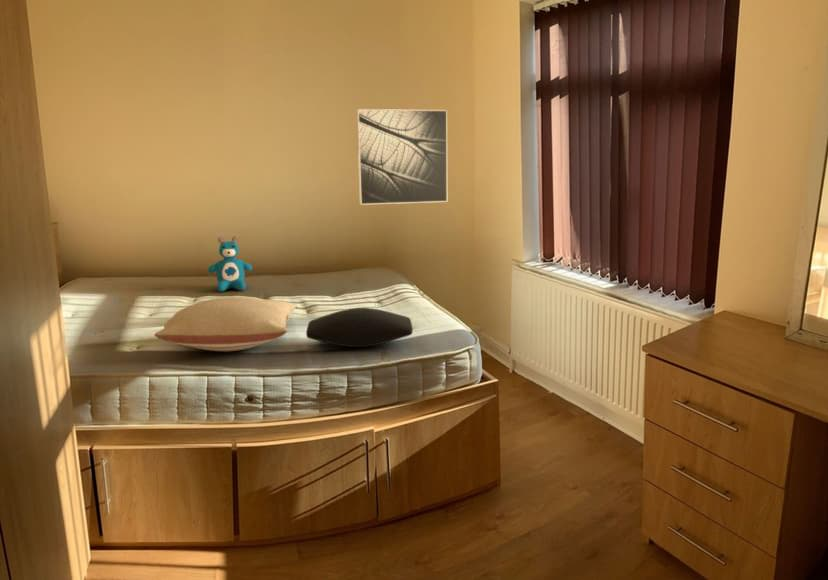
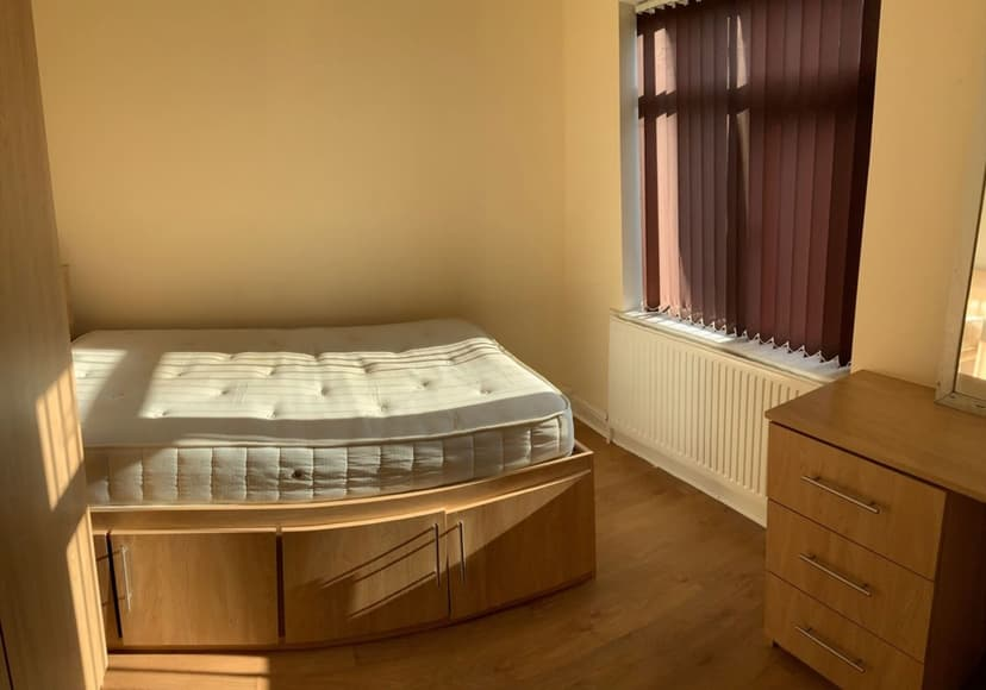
- pillow (233, 320)
- cushion (359, 327)
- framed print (403, 157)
- teddy bear (229, 263)
